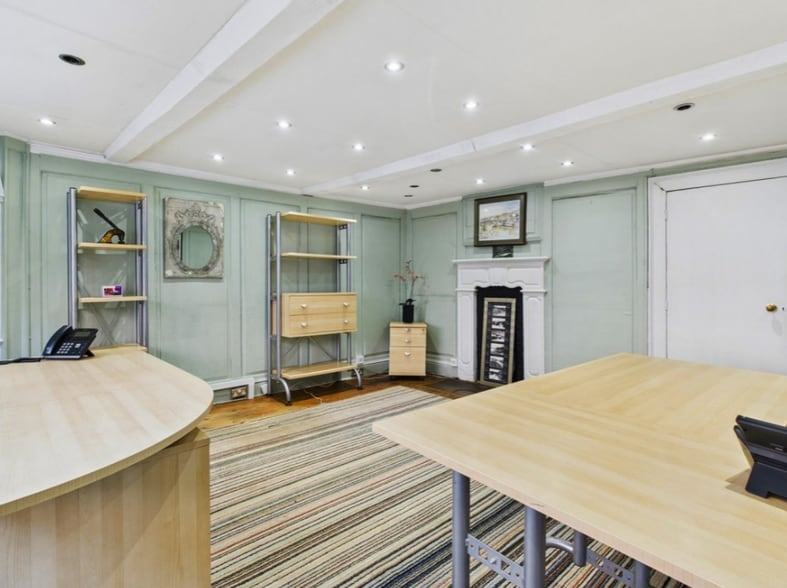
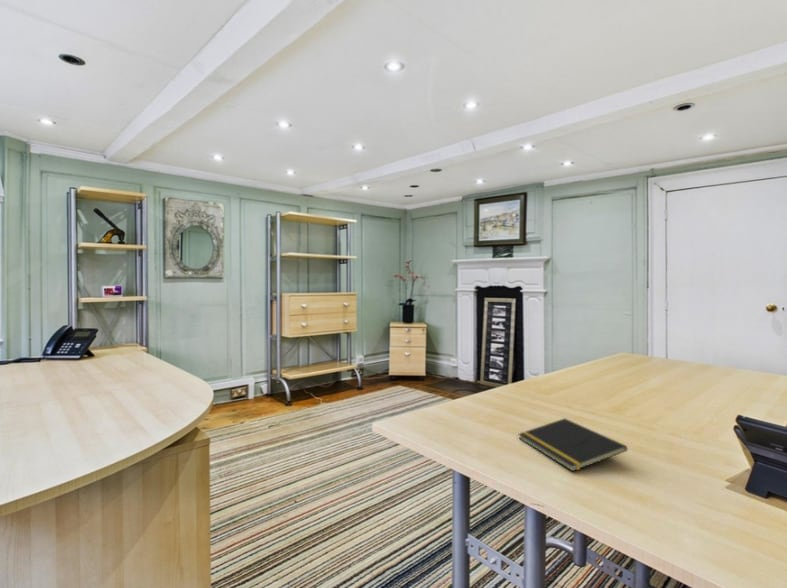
+ notepad (568, 441)
